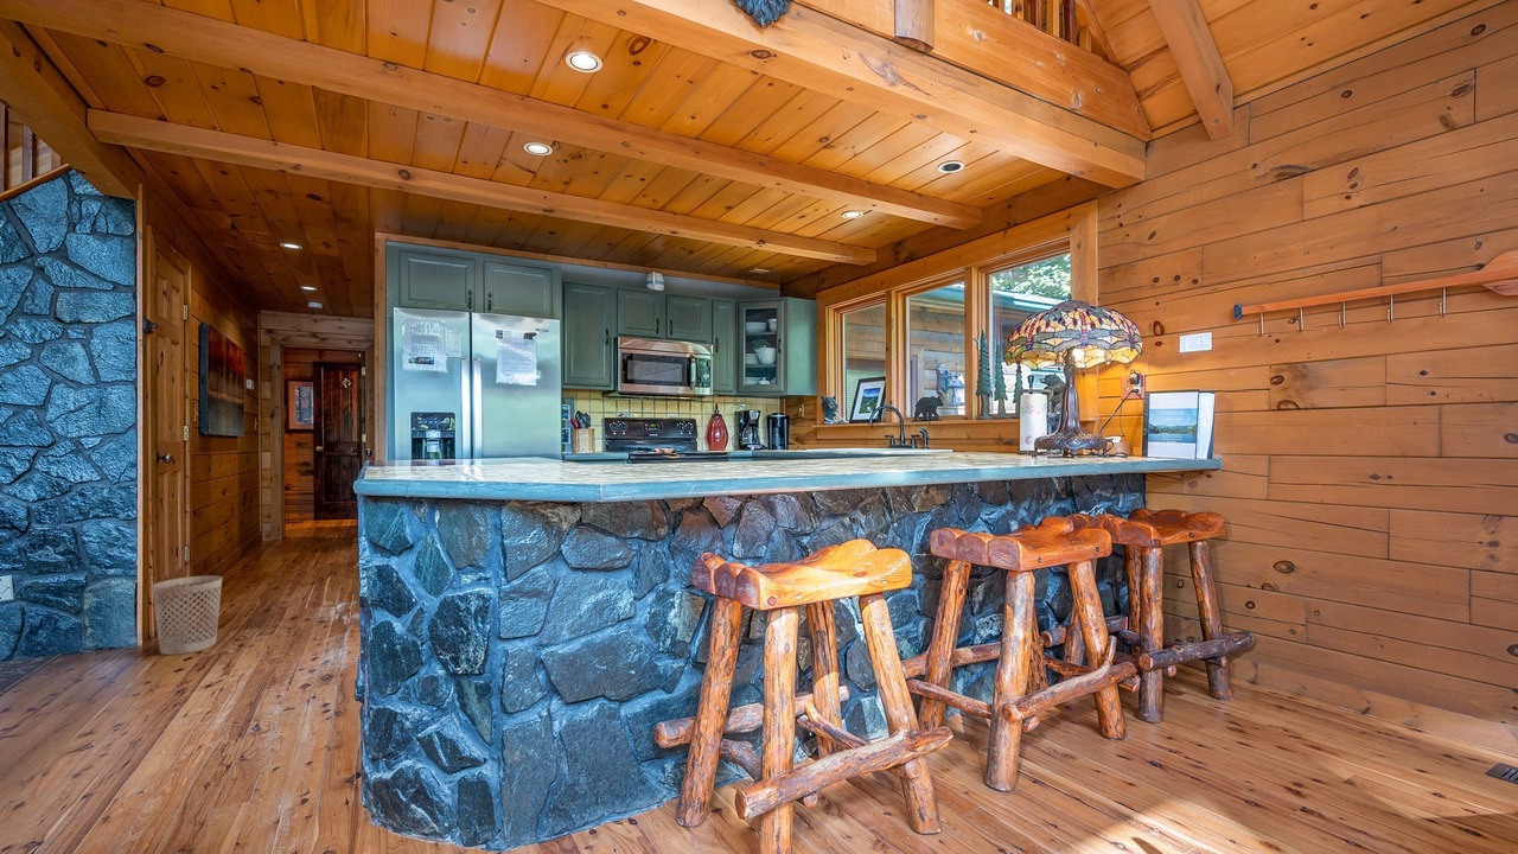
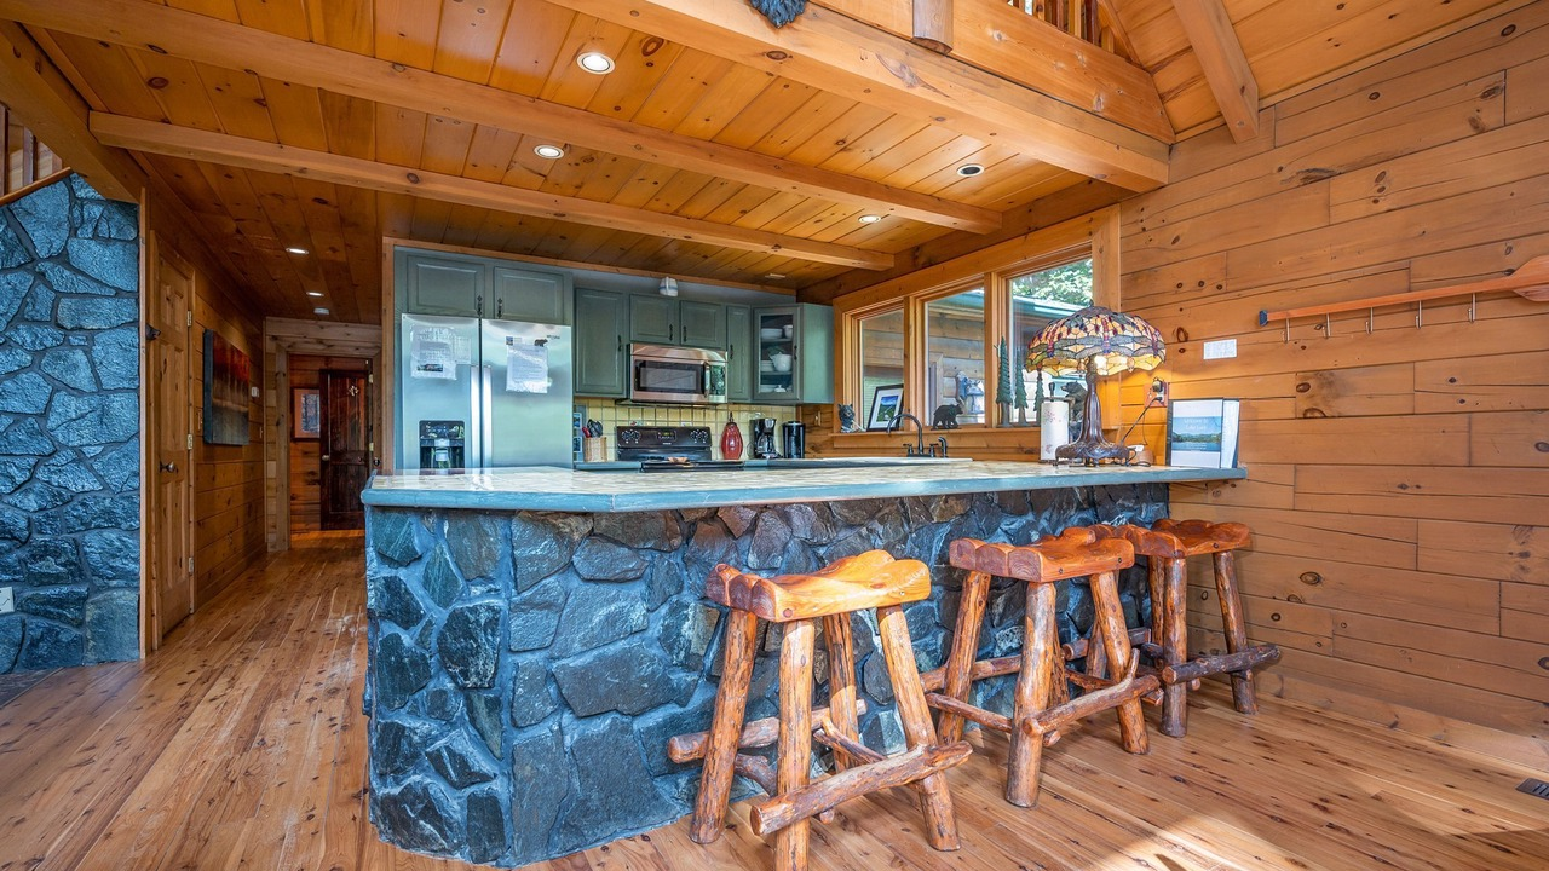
- wastebasket (187, 614)
